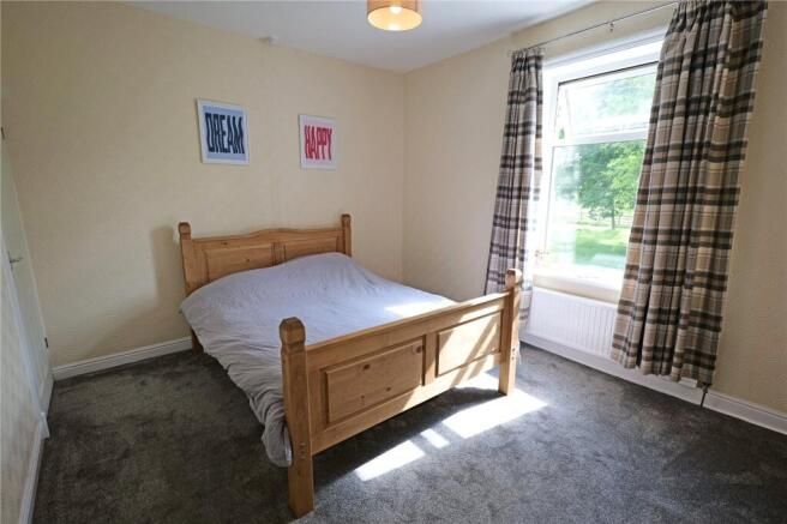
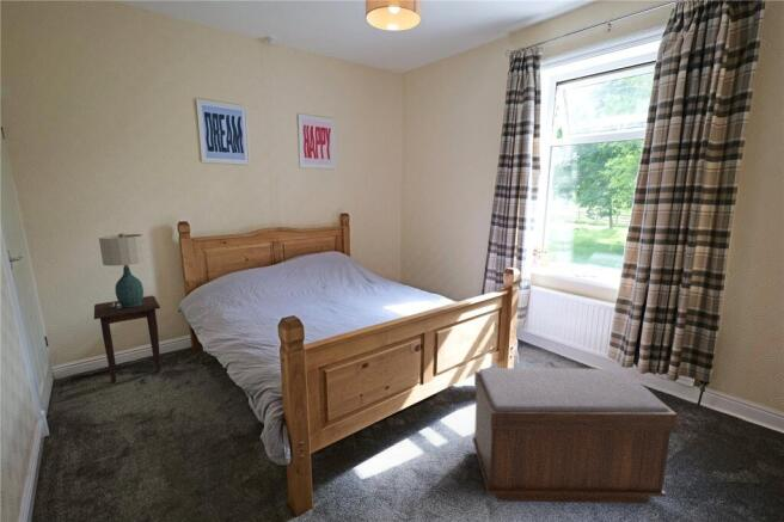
+ bench (561, 430)
+ table lamp (125, 269)
+ side table (125, 320)
